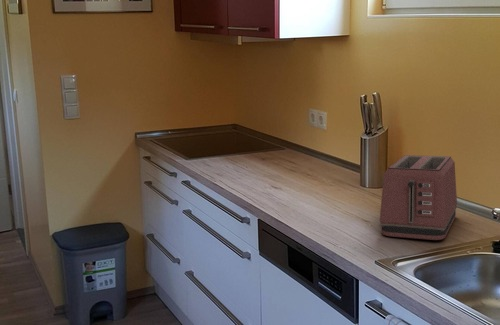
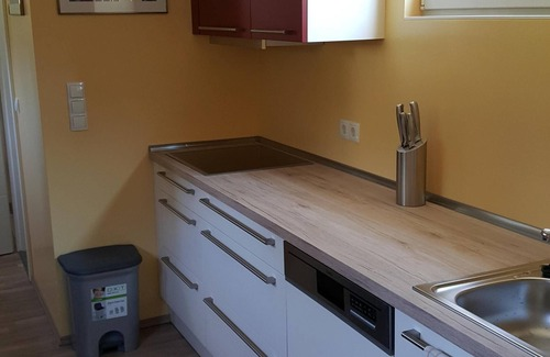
- toaster (419, 194)
